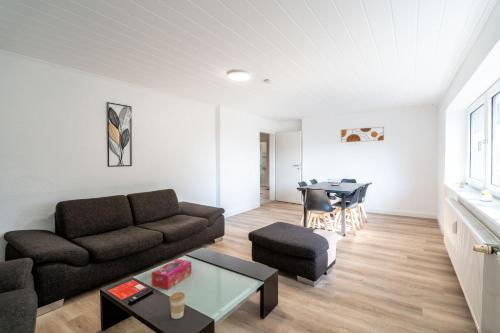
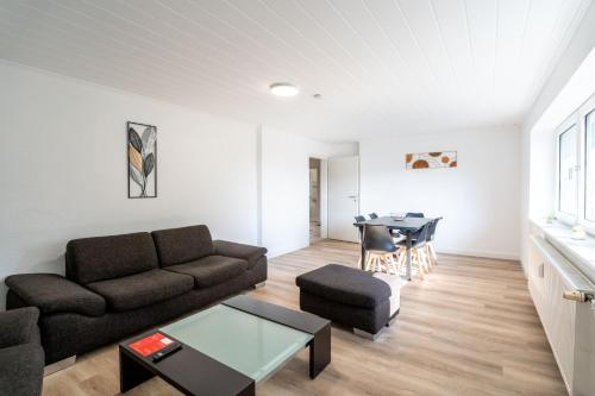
- coffee cup (177, 304)
- tissue box (172, 272)
